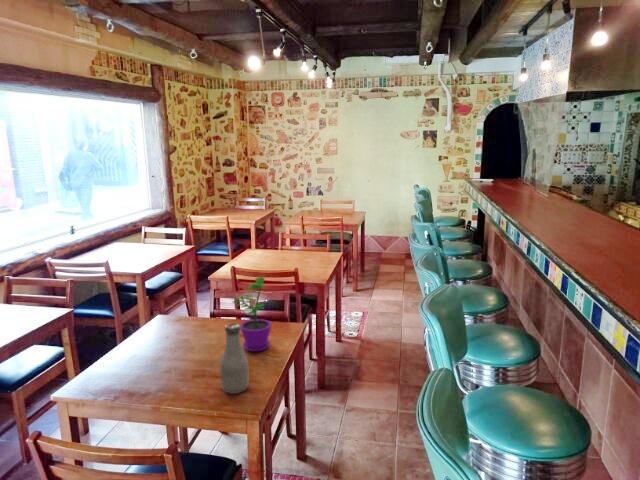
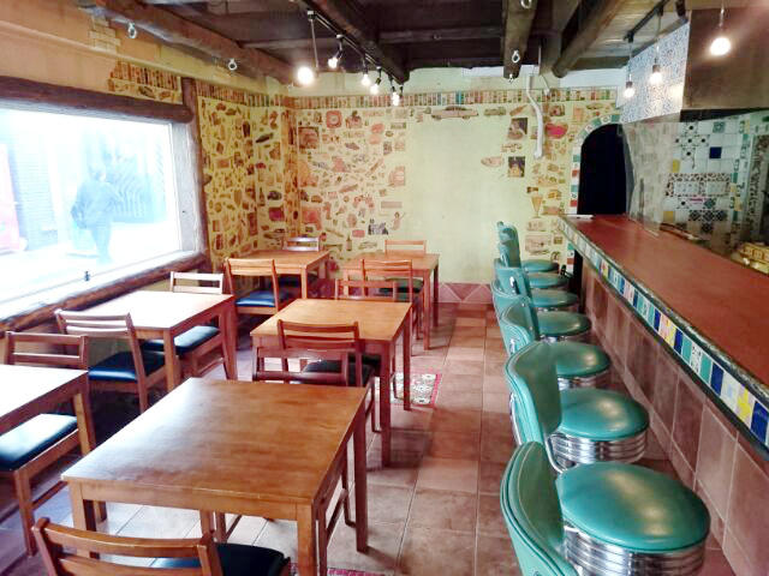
- flower pot (254, 312)
- bottle (233, 357)
